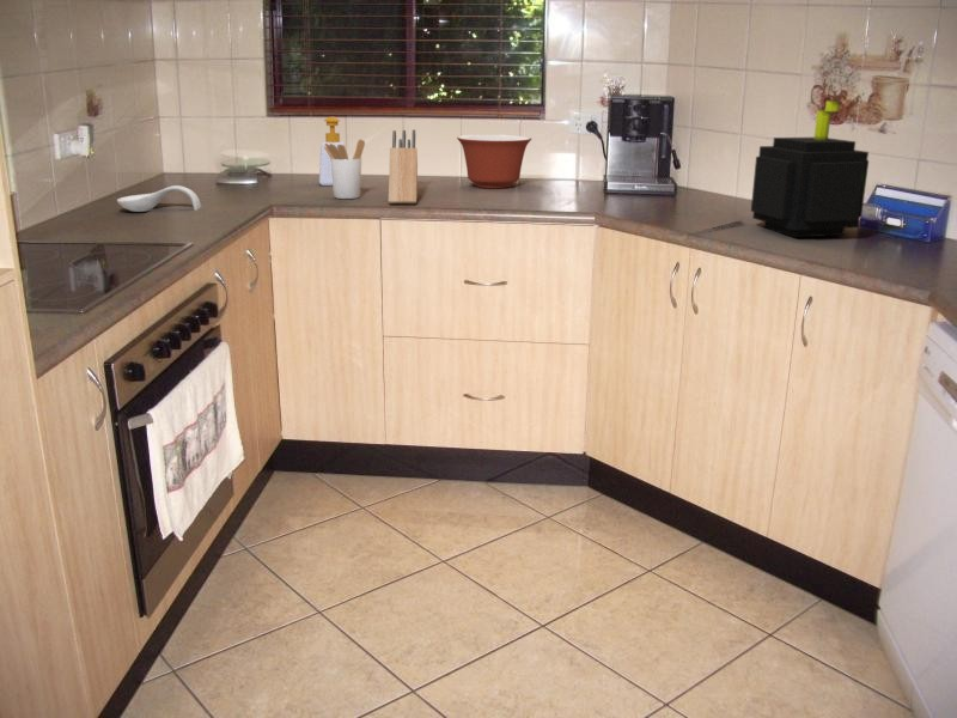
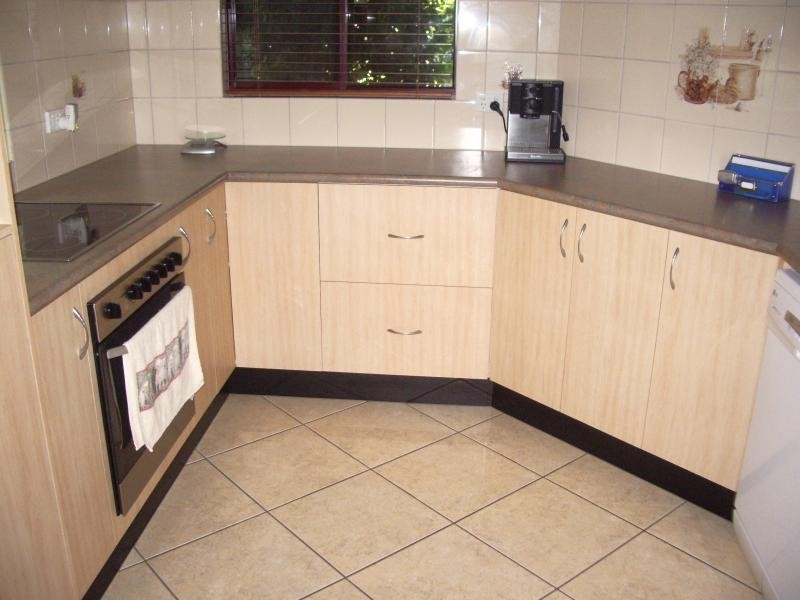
- plant pot (810, 168)
- knife block (403, 165)
- soap bottle (336, 146)
- spoon rest (158, 197)
- utensil holder (342, 169)
- mixing bowl (493, 162)
